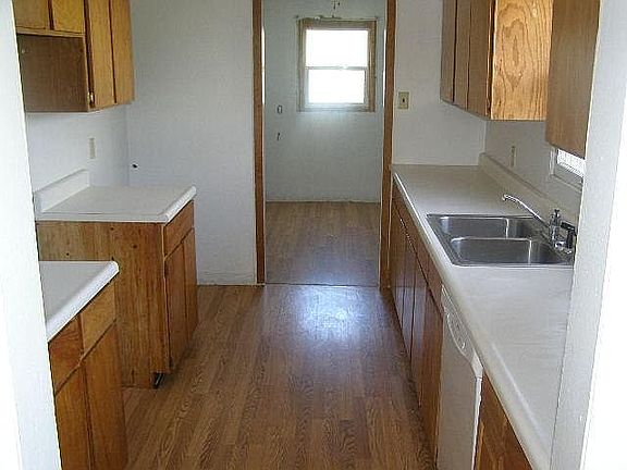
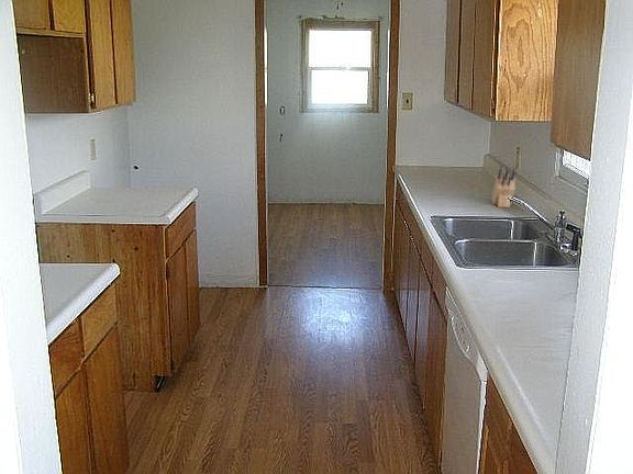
+ knife block (503, 184)
